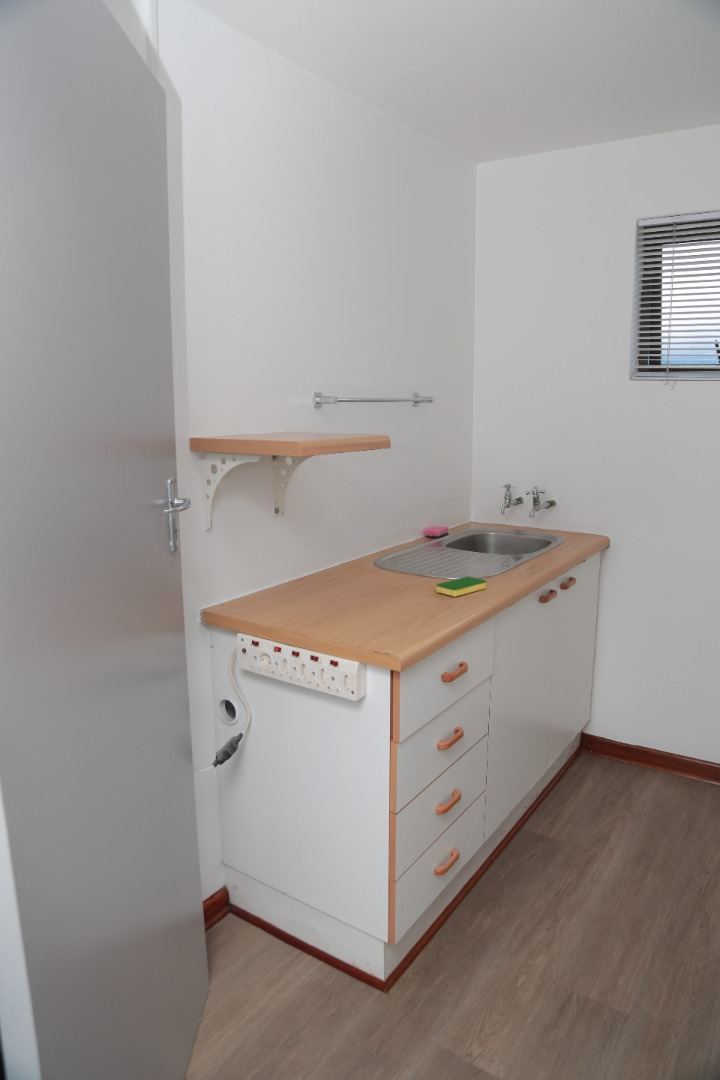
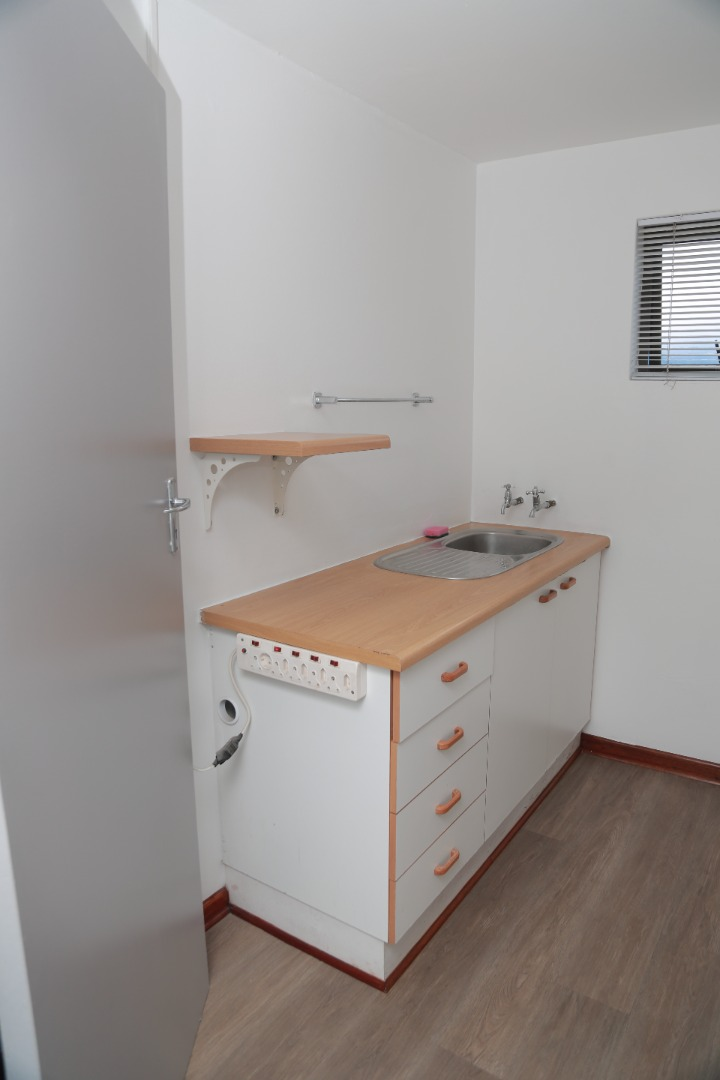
- dish sponge (461, 586)
